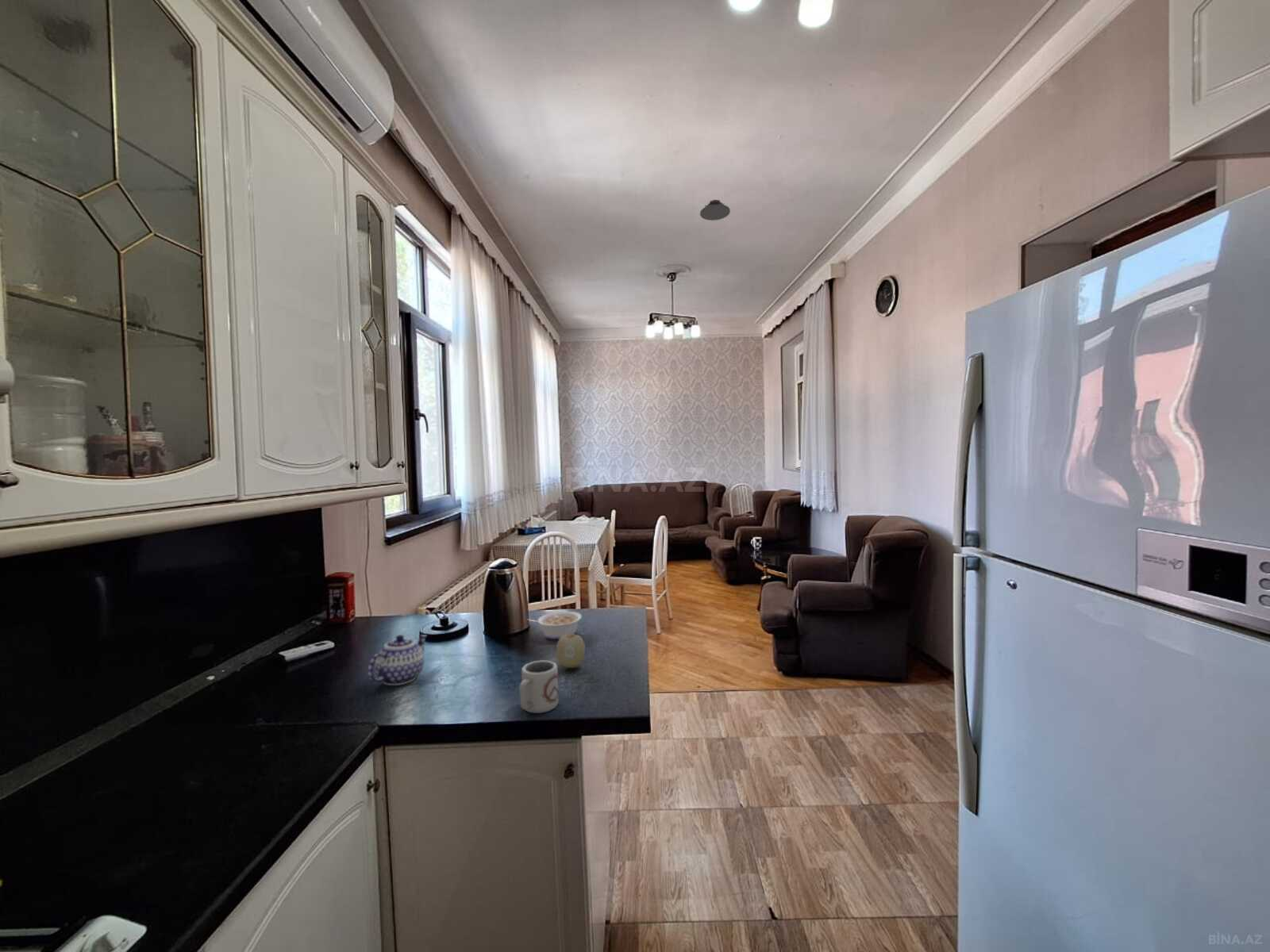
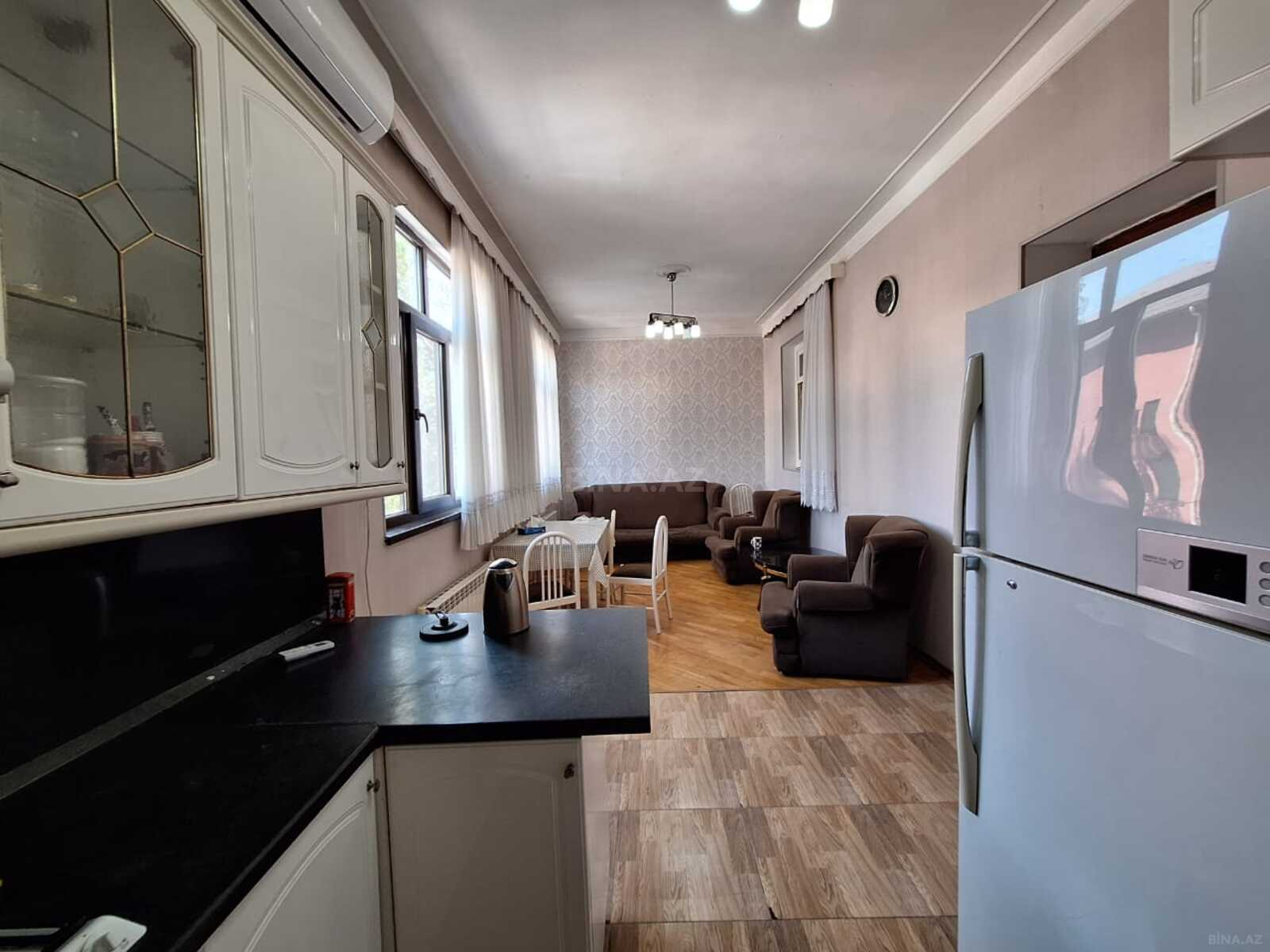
- teapot (399, 658)
- legume (559, 624)
- fruit (571, 651)
- cup (536, 688)
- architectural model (714, 206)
